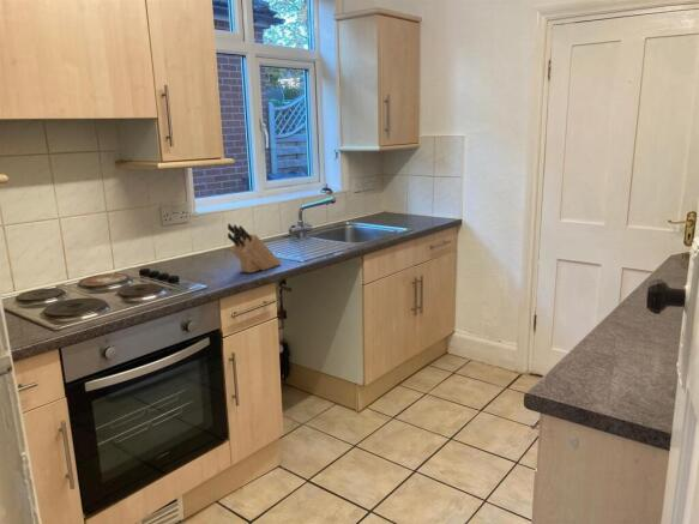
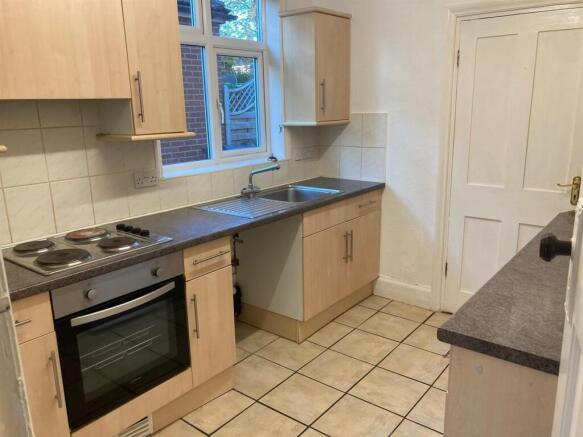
- knife block (253, 245)
